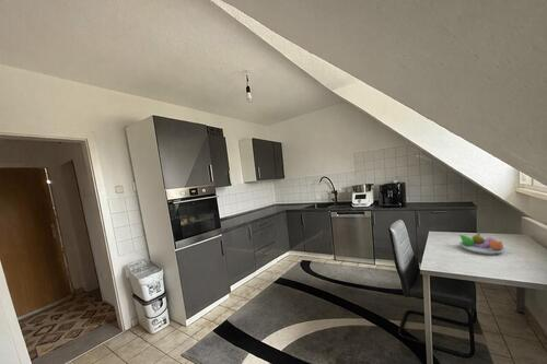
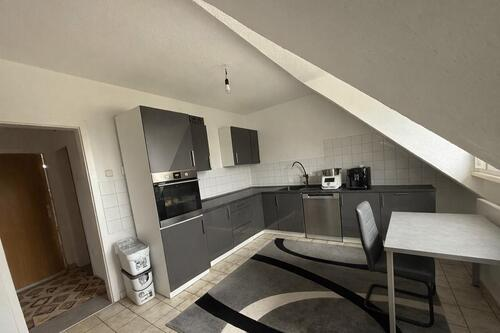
- fruit bowl (479, 242)
